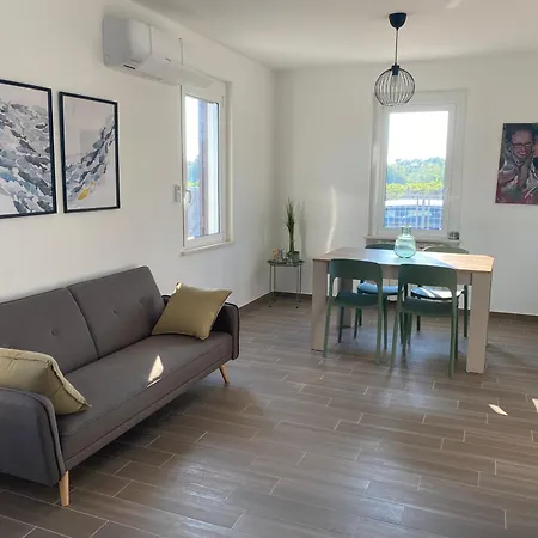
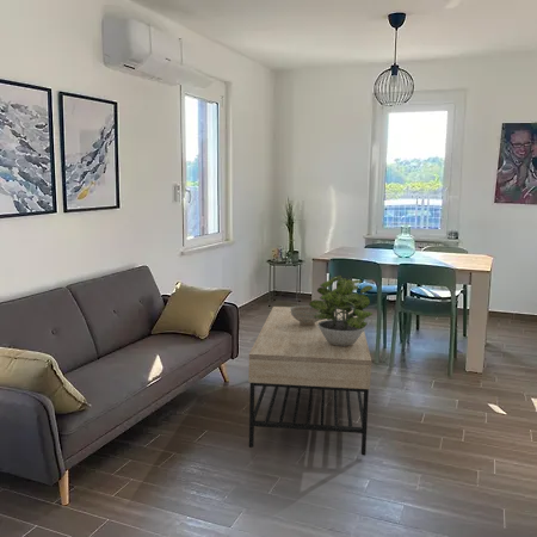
+ coffee table (311, 368)
+ decorative bowl (307, 315)
+ potted plant (340, 308)
